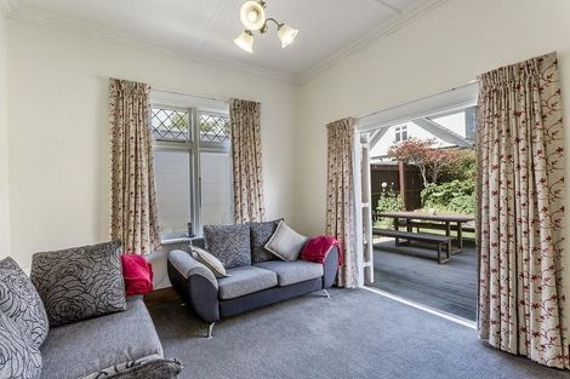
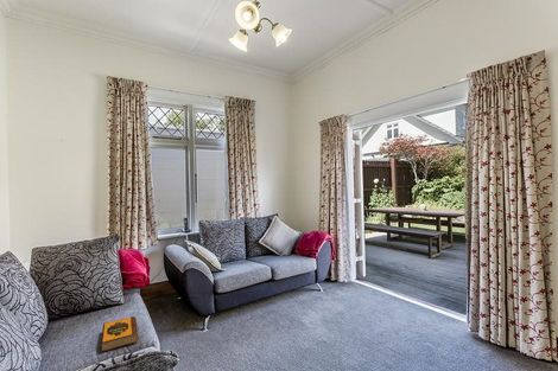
+ hardback book (120, 332)
